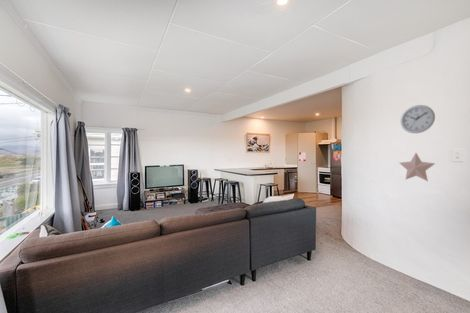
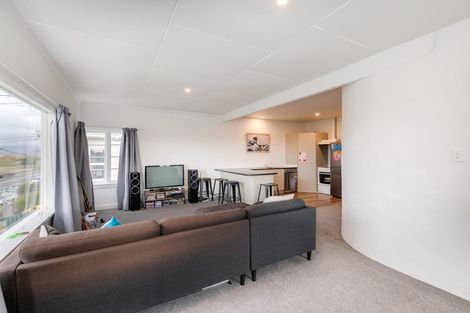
- wall clock (416, 119)
- decorative star (416, 166)
